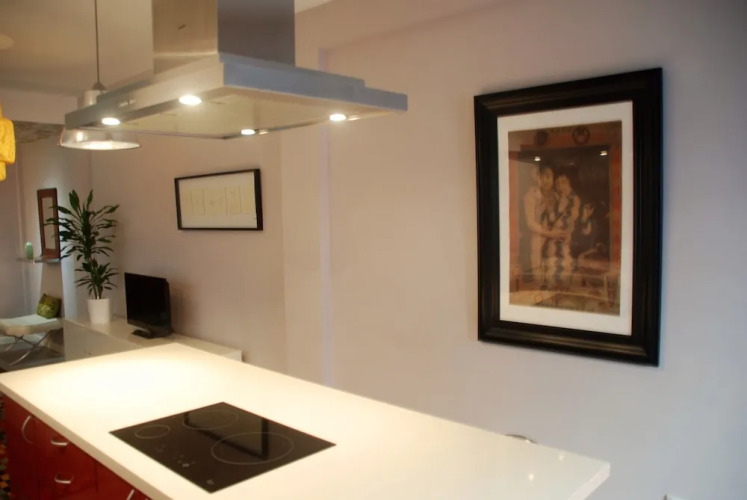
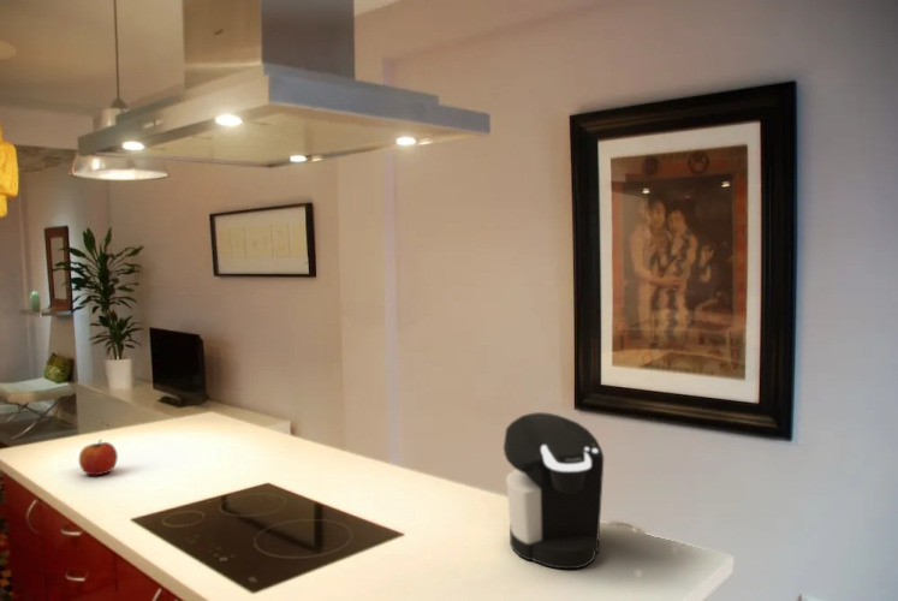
+ coffee maker (554, 484)
+ apple (97, 457)
